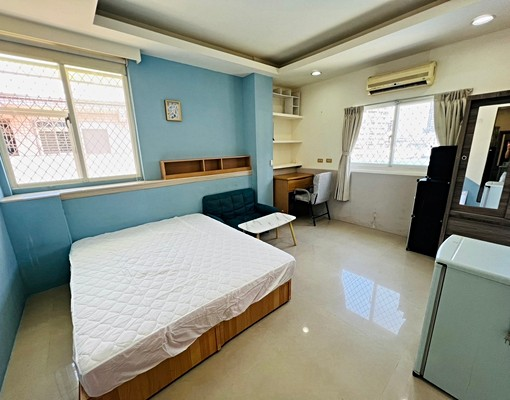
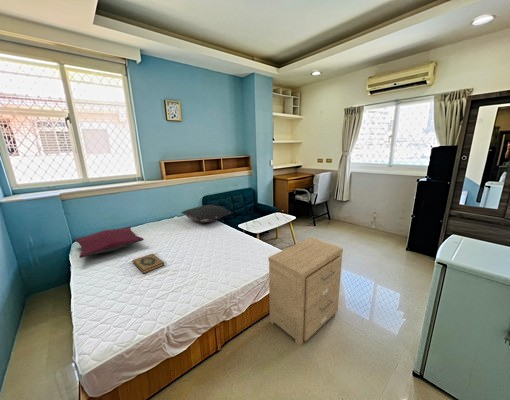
+ side table (308, 286)
+ pillow (205, 212)
+ pillow (109, 239)
+ hardback book (148, 262)
